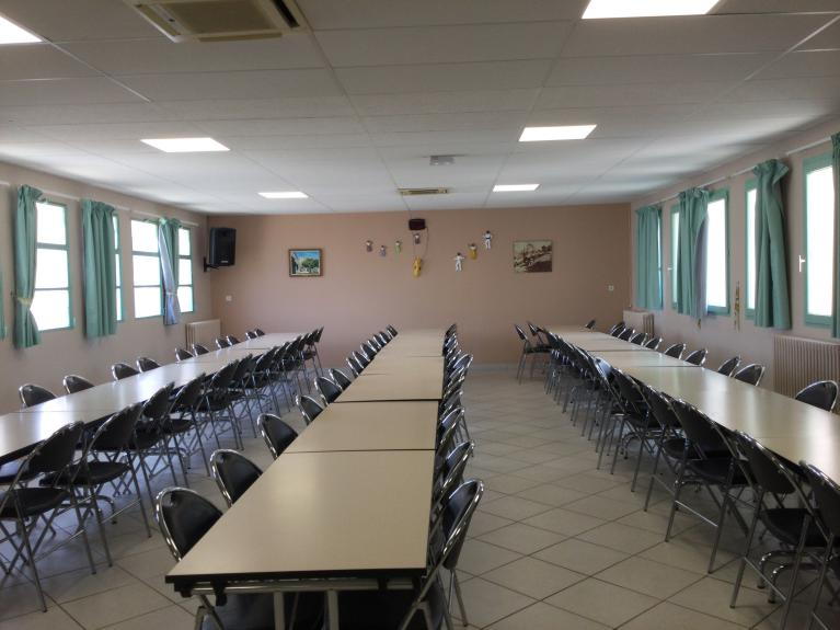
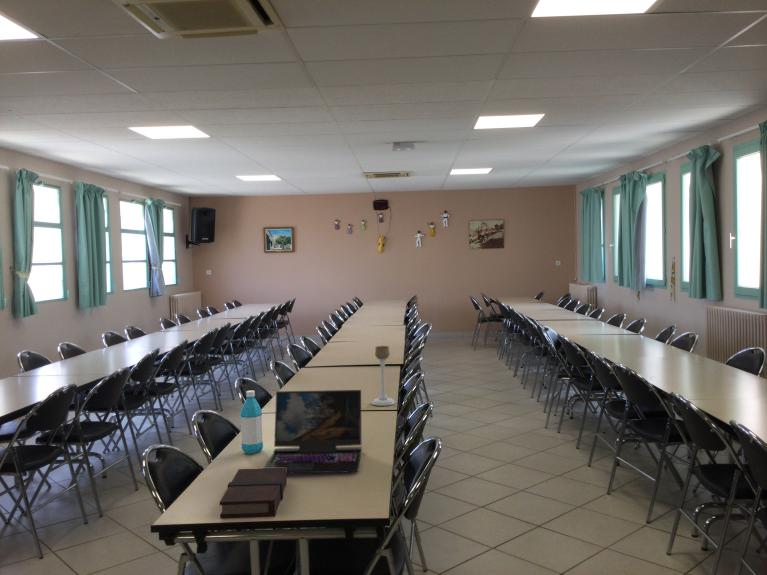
+ water bottle (251, 421)
+ book (255, 491)
+ laptop (314, 430)
+ candle holder (382, 374)
